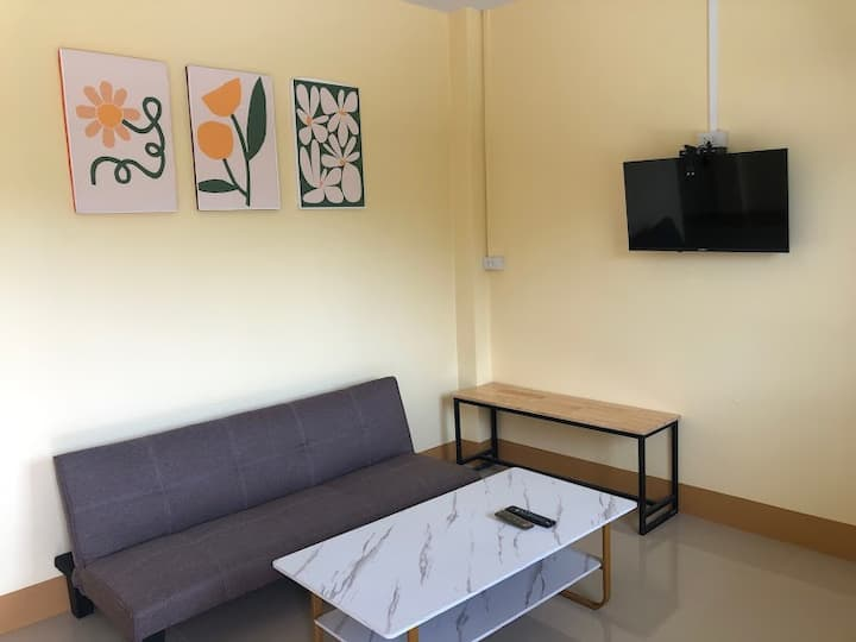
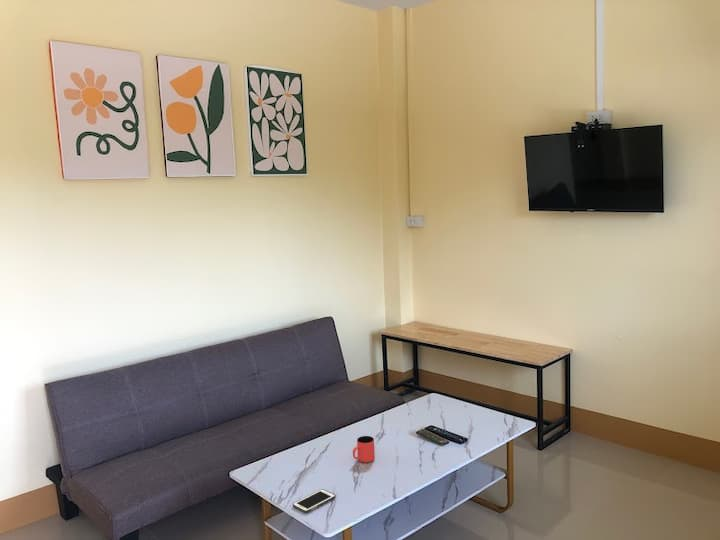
+ cell phone (314, 500)
+ cup (363, 450)
